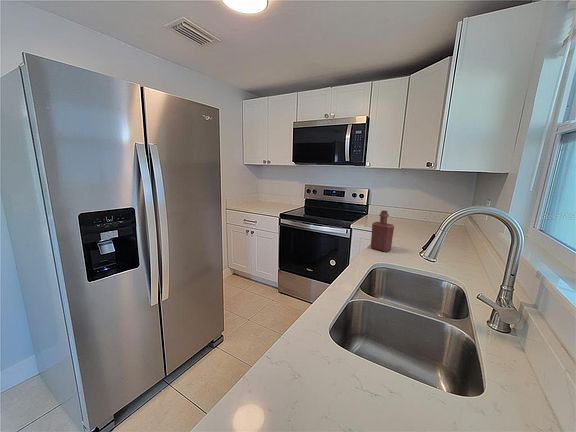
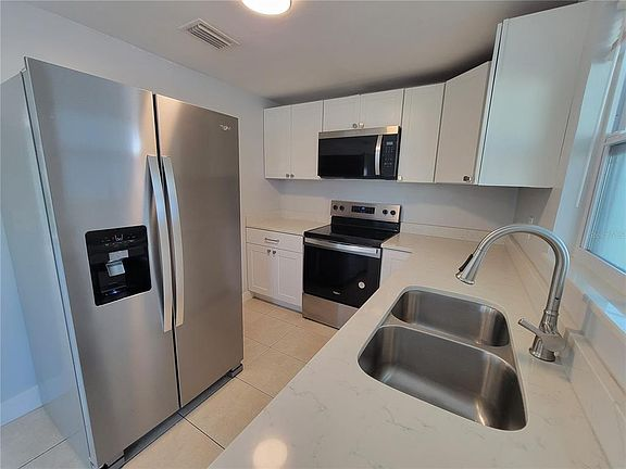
- bottle (382, 230)
